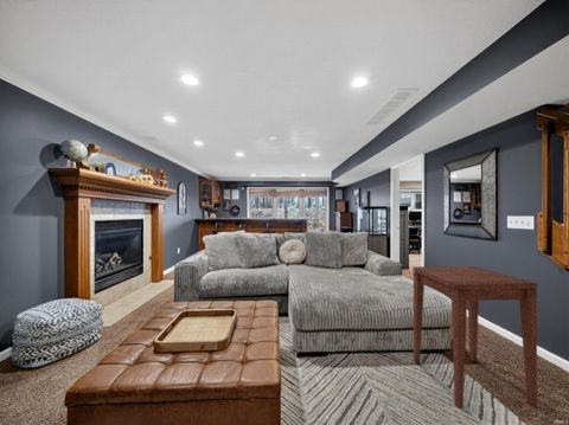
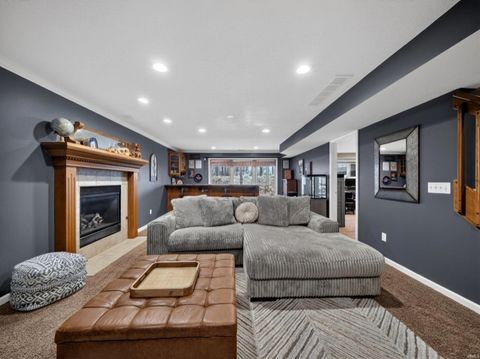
- side table (465, 327)
